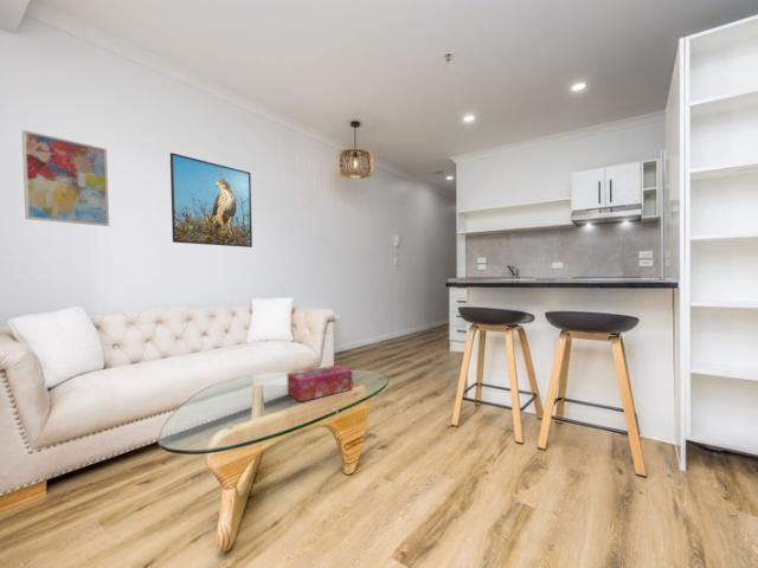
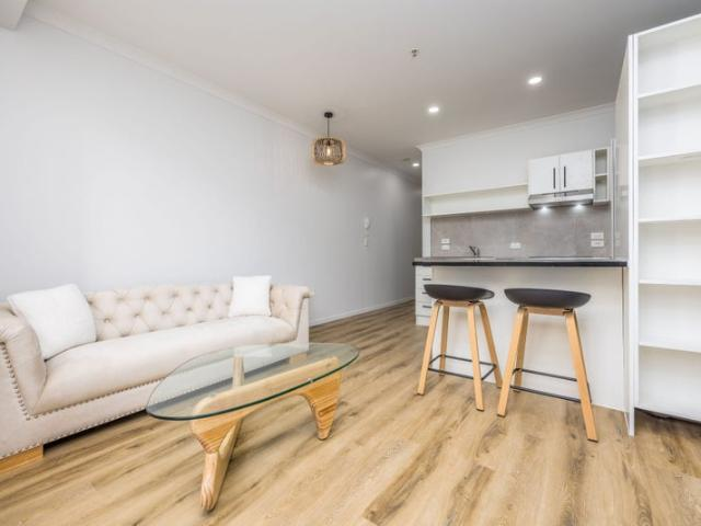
- tissue box (320, 381)
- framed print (214, 204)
- wall art (69, 181)
